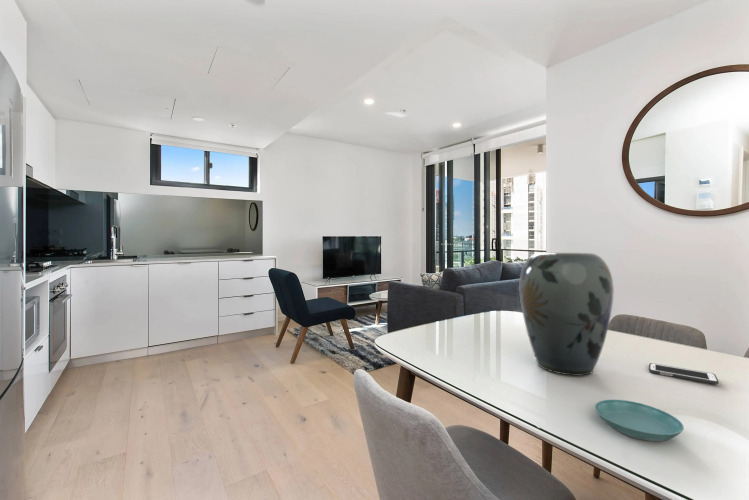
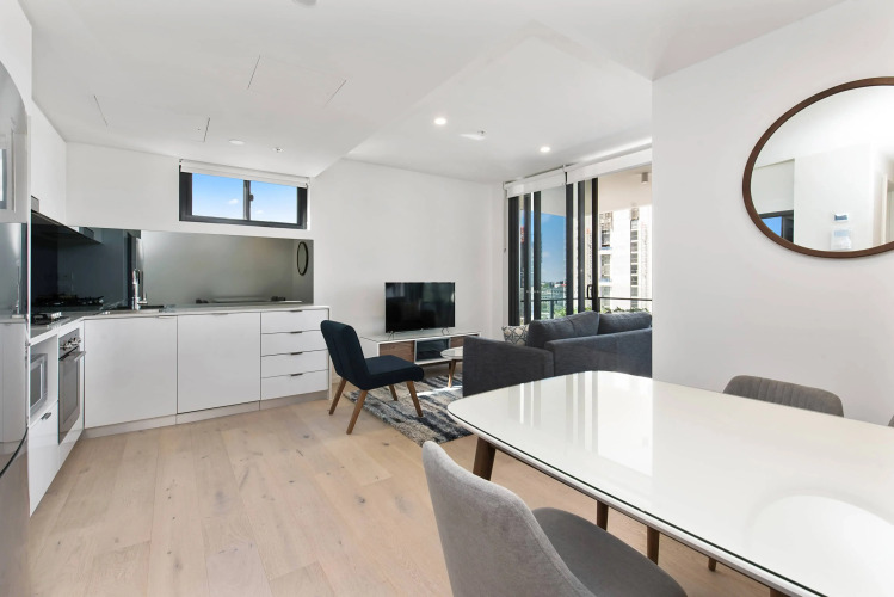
- saucer (636, 421)
- cell phone (681, 373)
- vase (563, 310)
